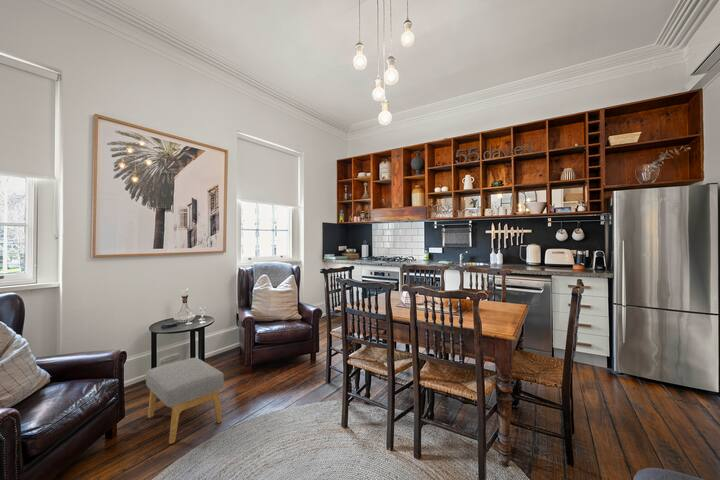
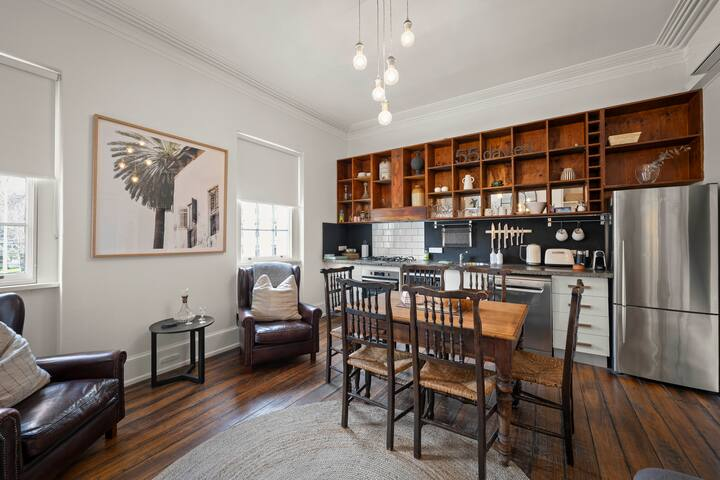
- footstool (184, 394)
